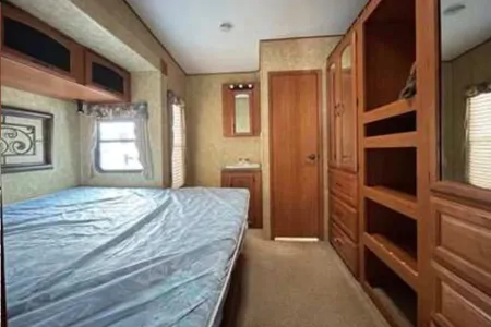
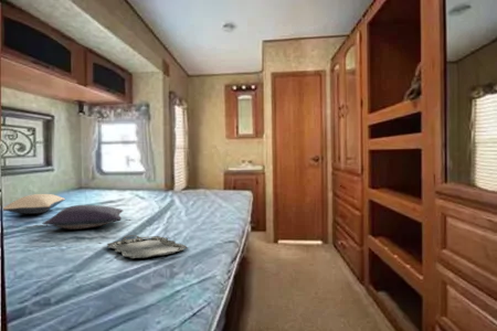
+ pillow (87, 216)
+ serving tray (146, 246)
+ pillow (36, 203)
